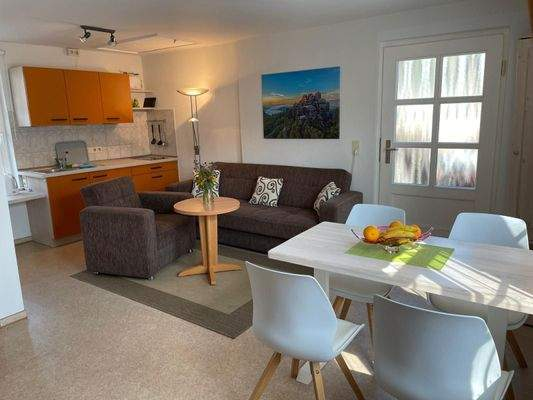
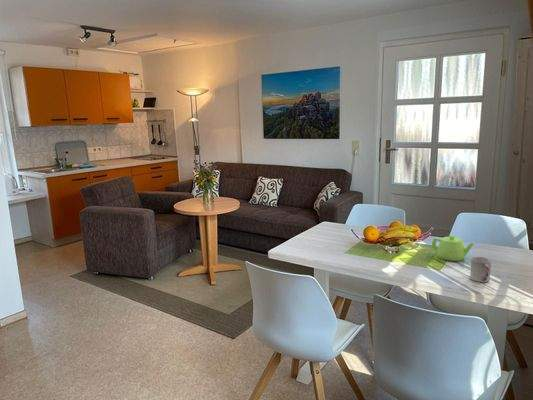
+ cup (482, 270)
+ teapot (452, 246)
